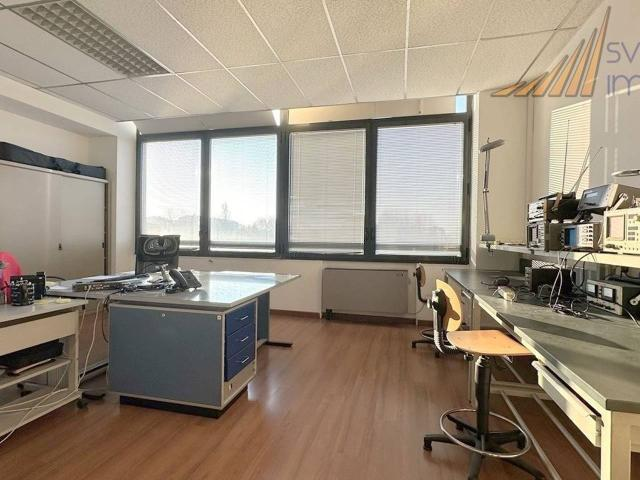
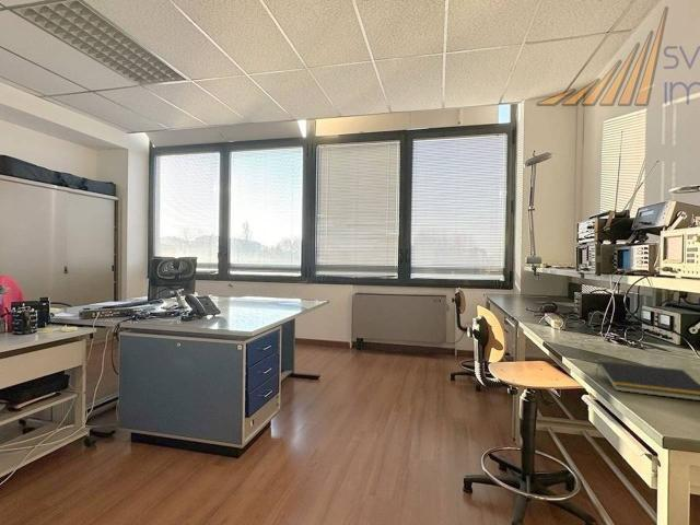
+ notepad (650, 380)
